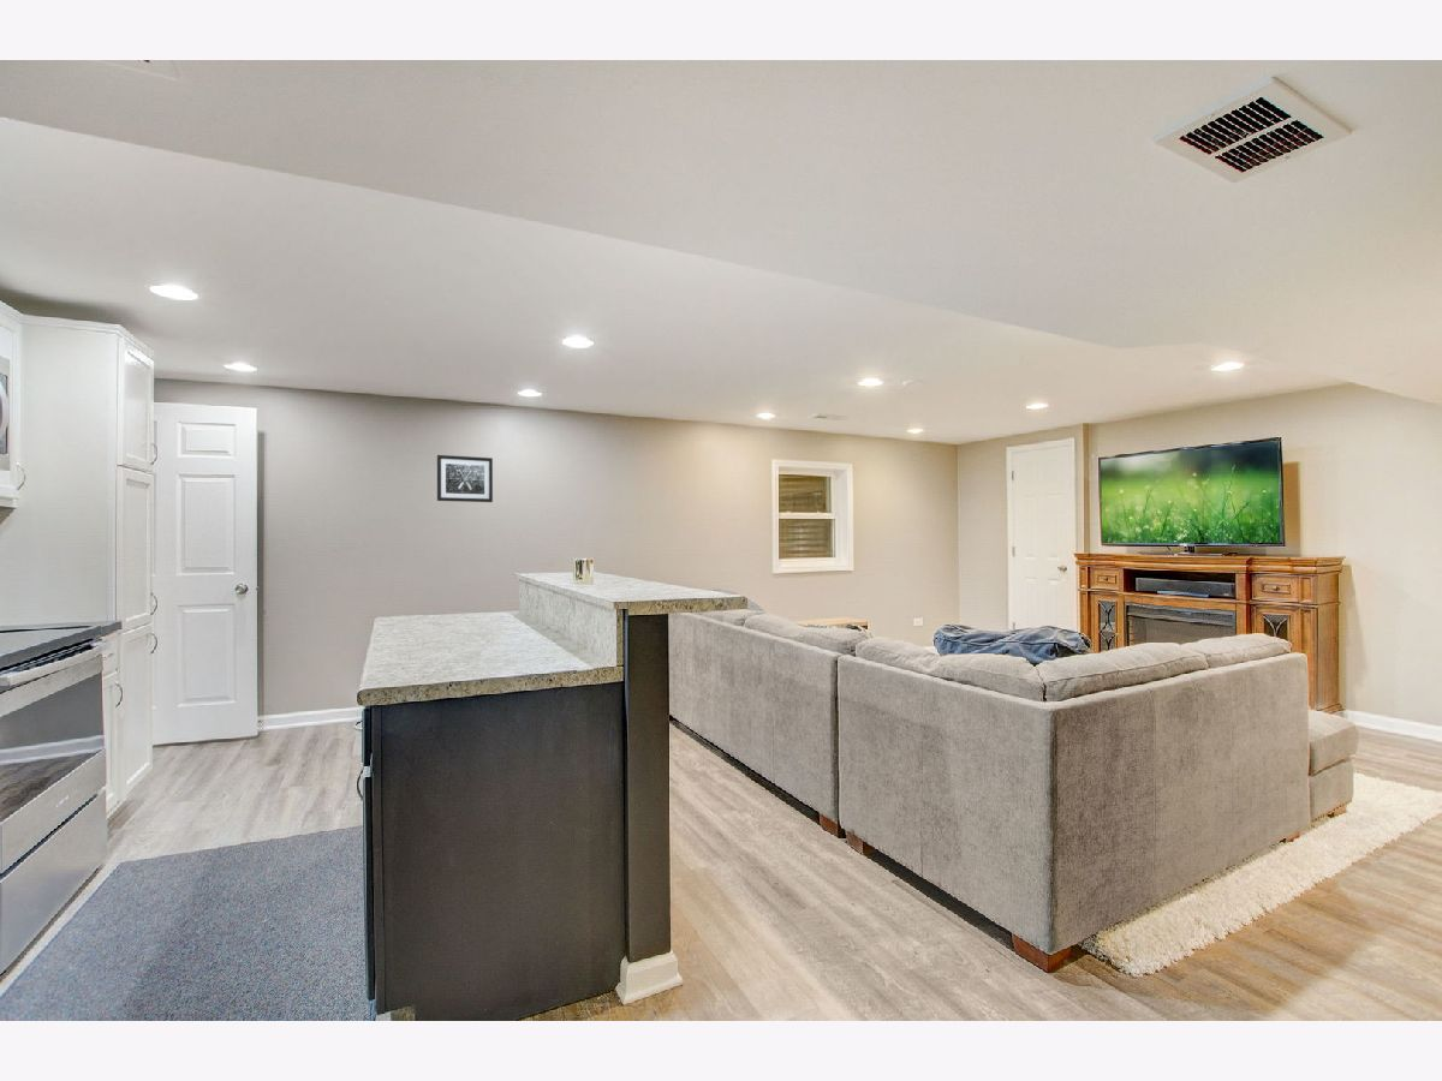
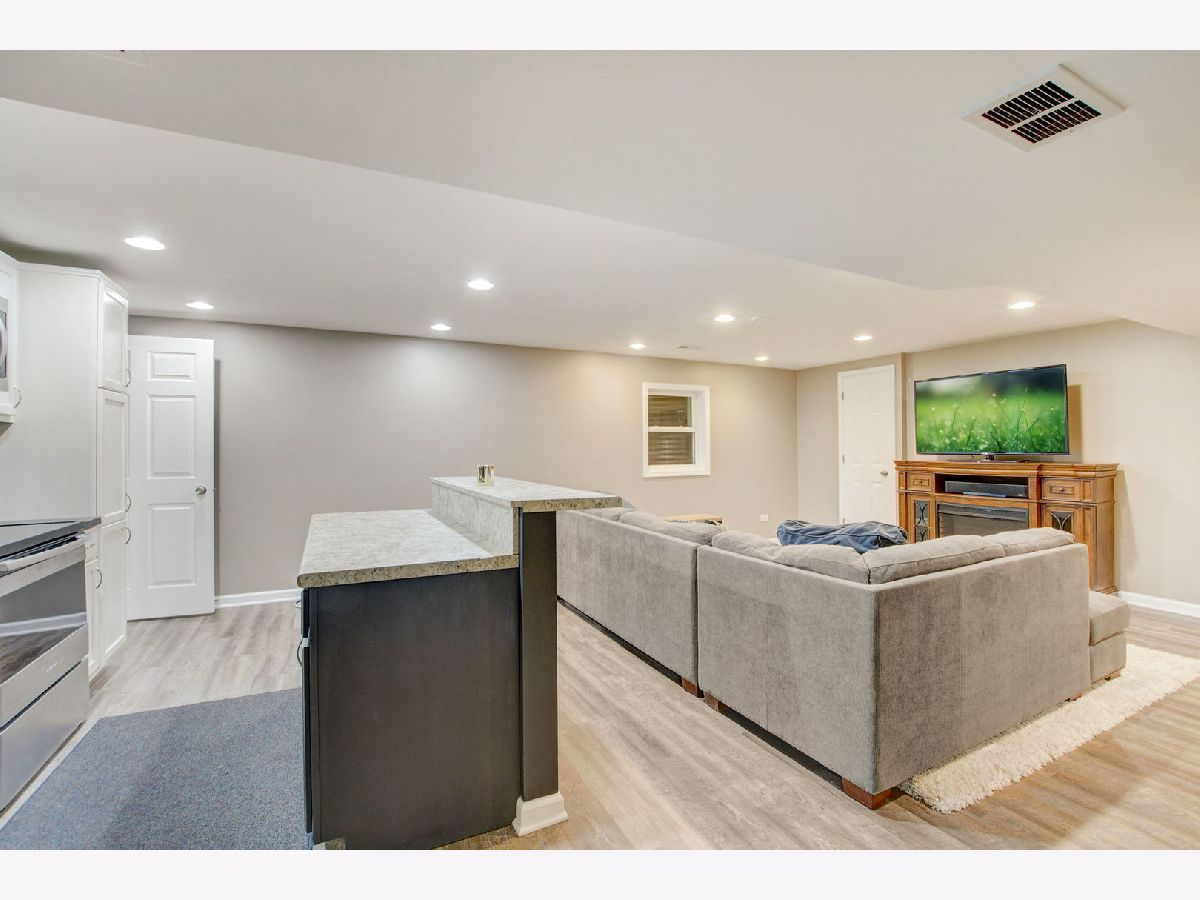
- wall art (465, 478)
